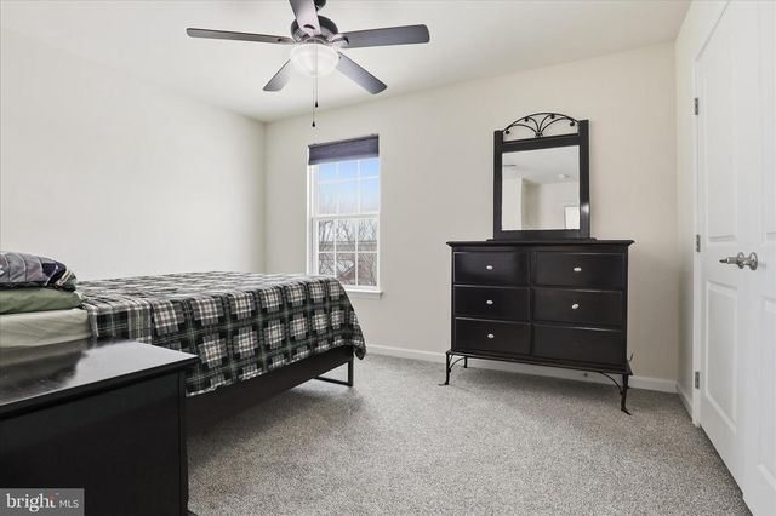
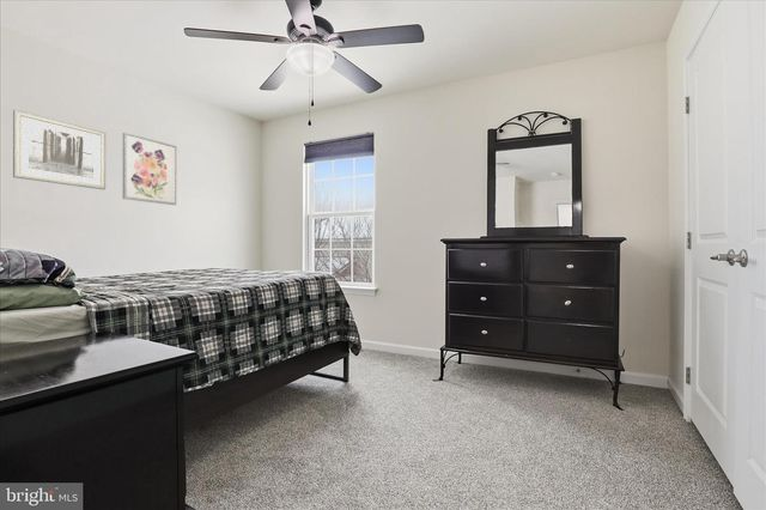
+ wall art (62, 152)
+ wall art (151, 170)
